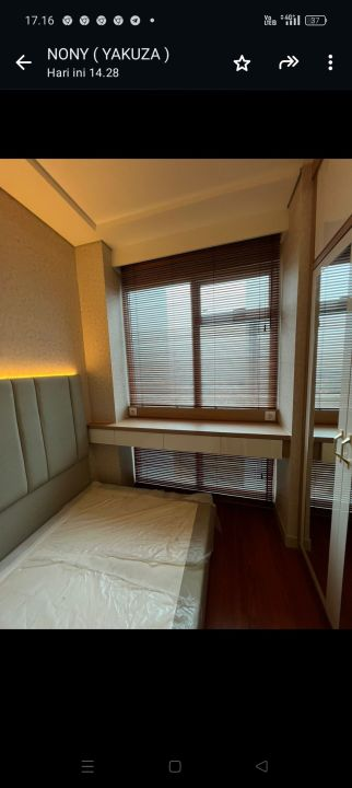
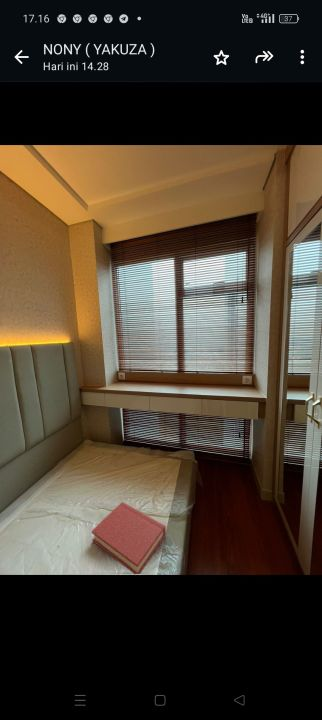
+ hardback book (129, 533)
